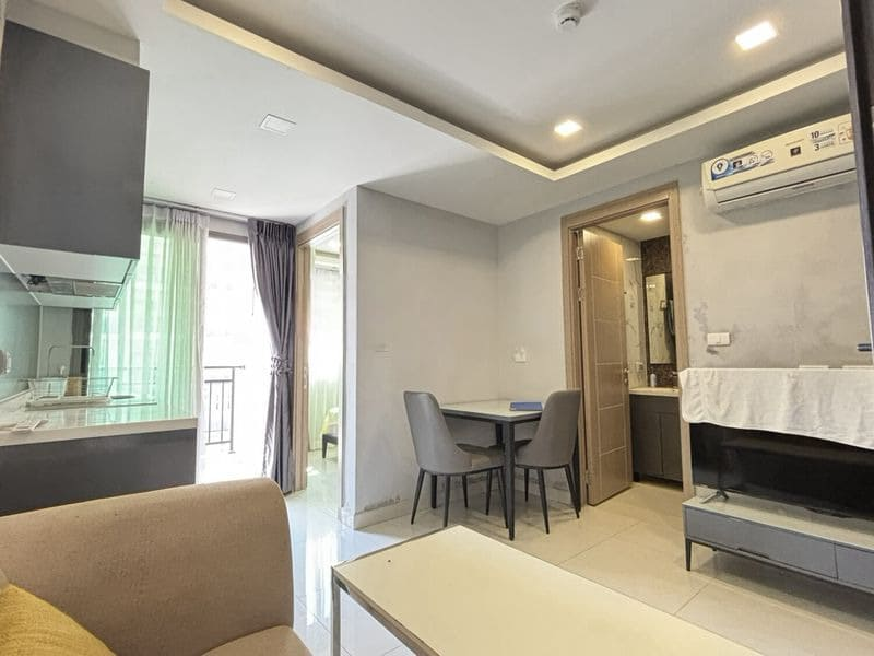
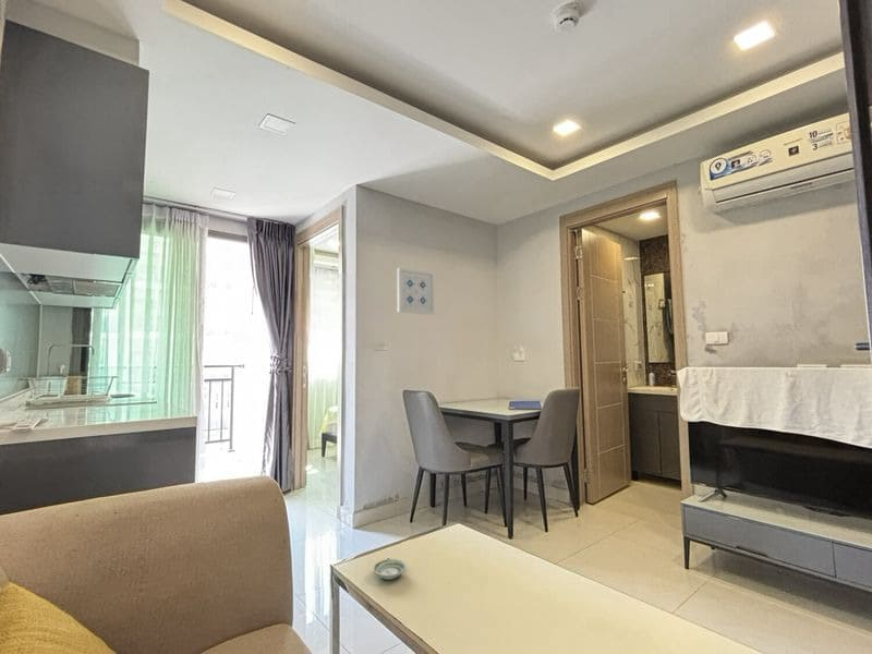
+ wall art (415, 291)
+ saucer (389, 570)
